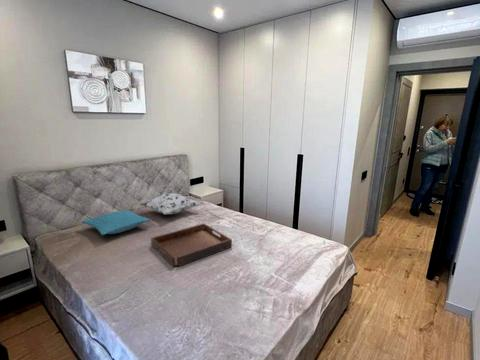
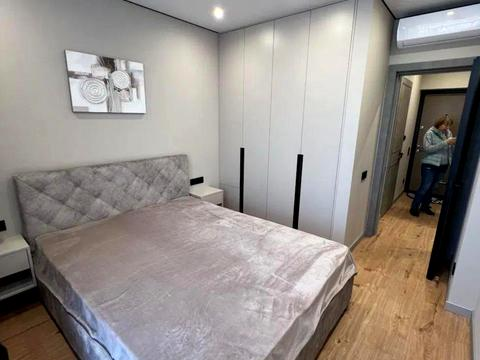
- pillow (116, 221)
- decorative pillow (170, 203)
- serving tray (191, 242)
